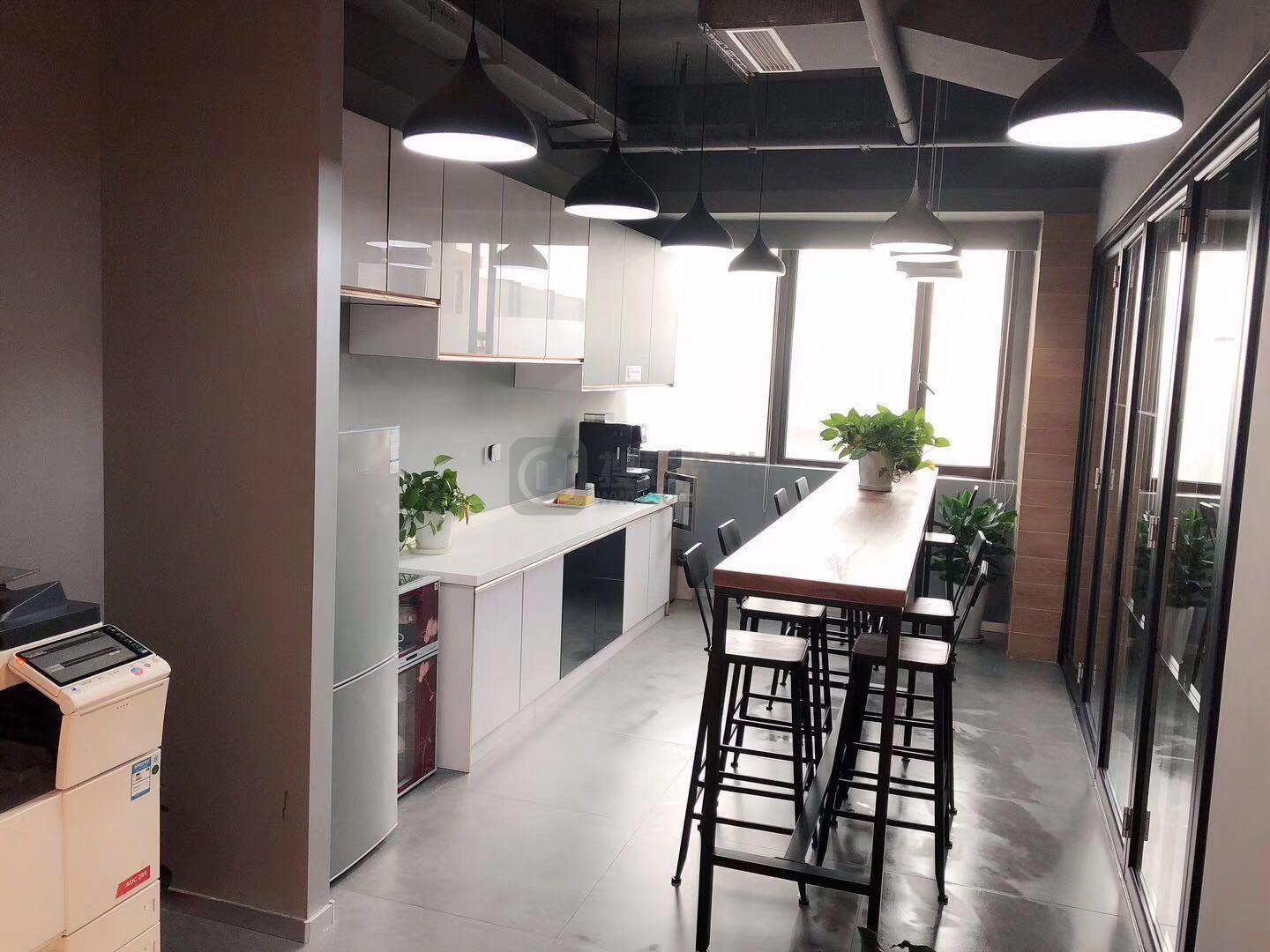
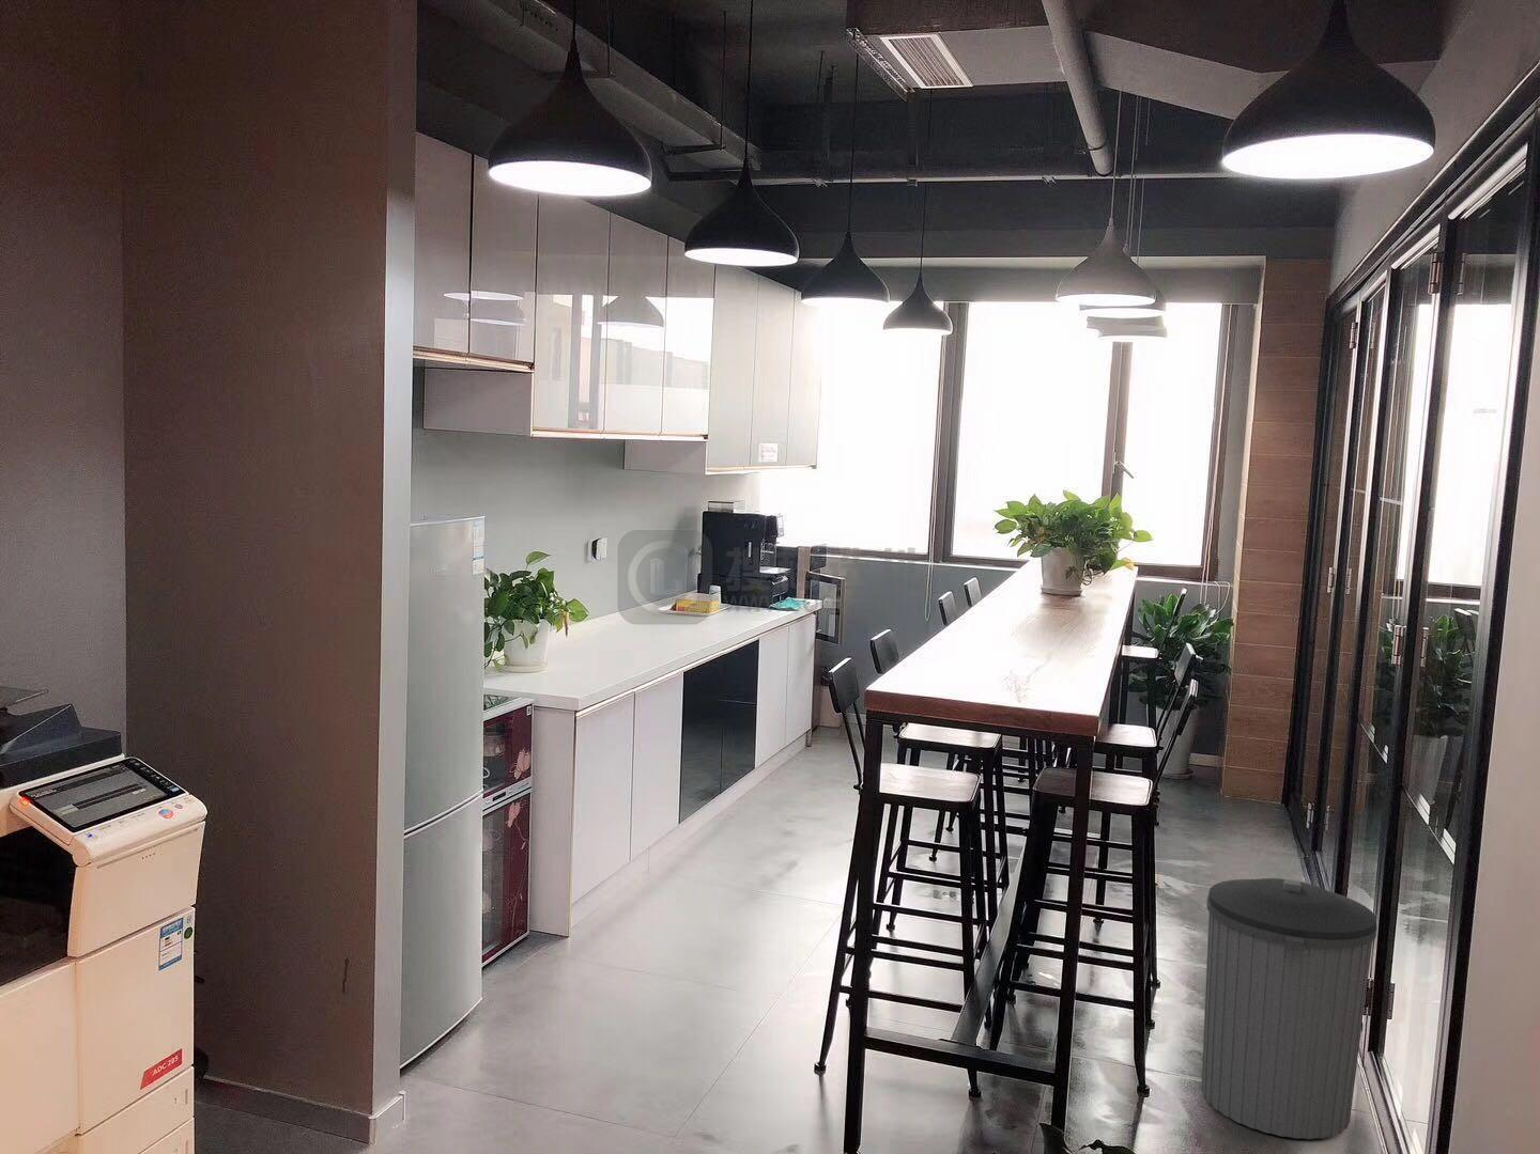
+ trash can (1282, 993)
